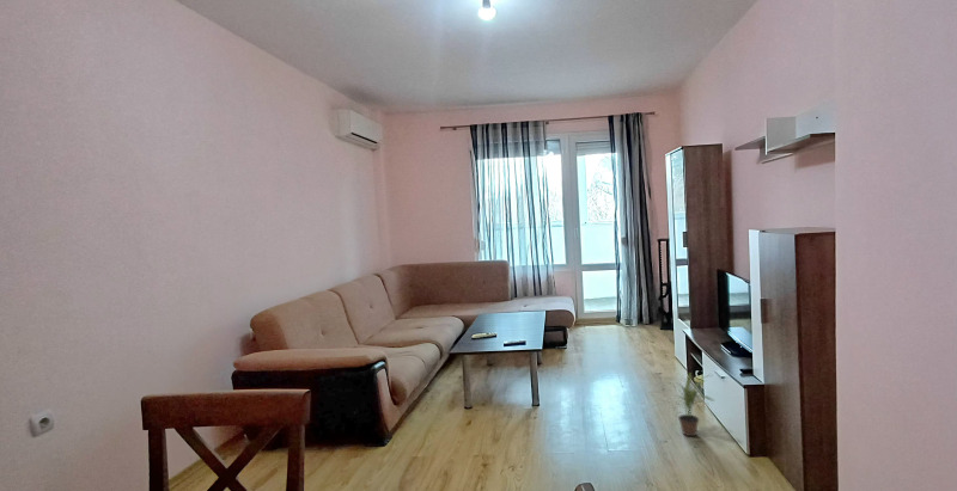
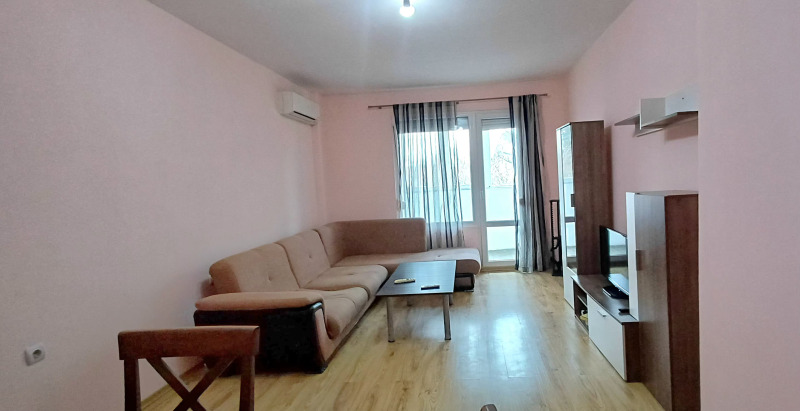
- potted plant (685, 403)
